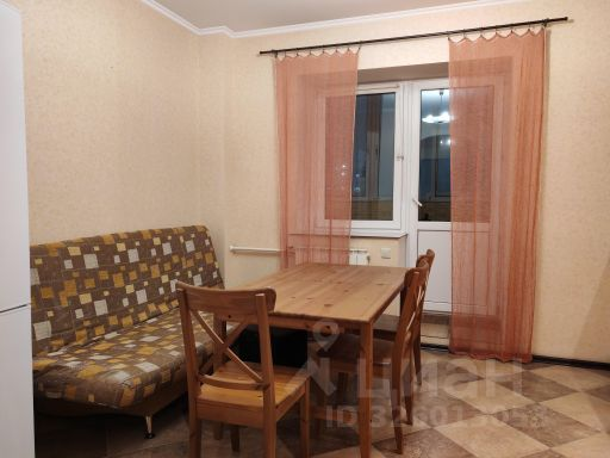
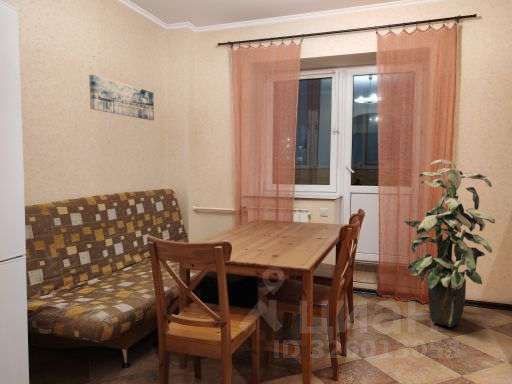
+ wall art (125, 100)
+ indoor plant (445, 241)
